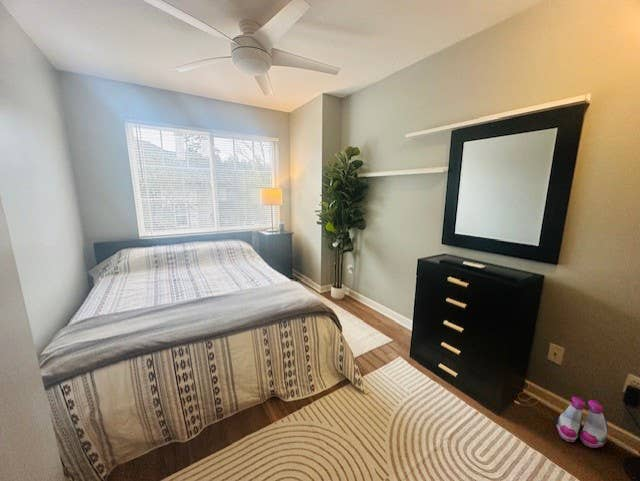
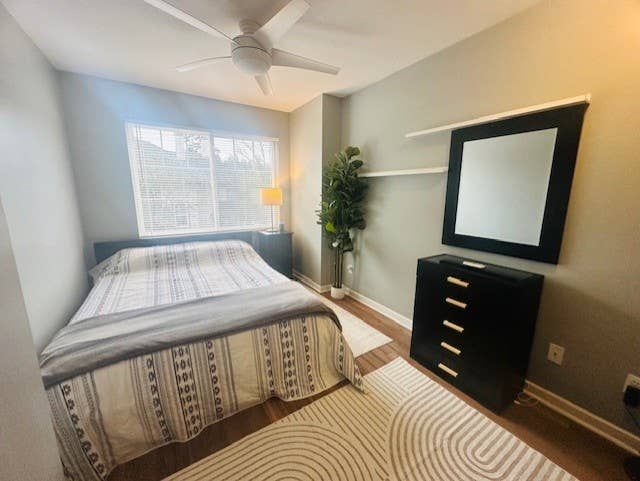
- boots (582, 417)
